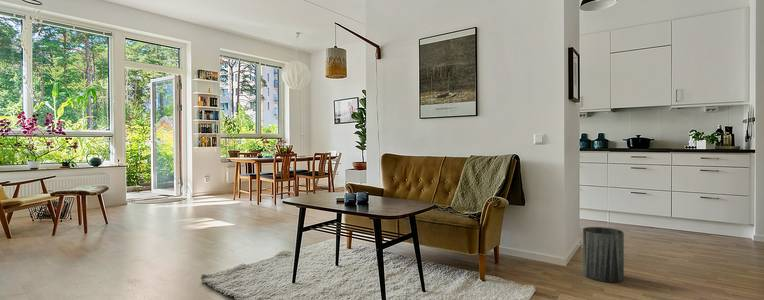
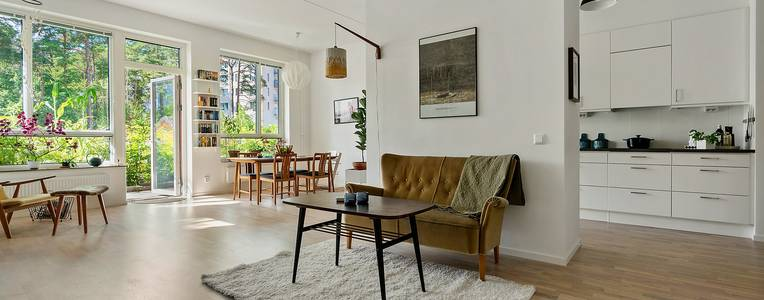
- trash can (603, 253)
